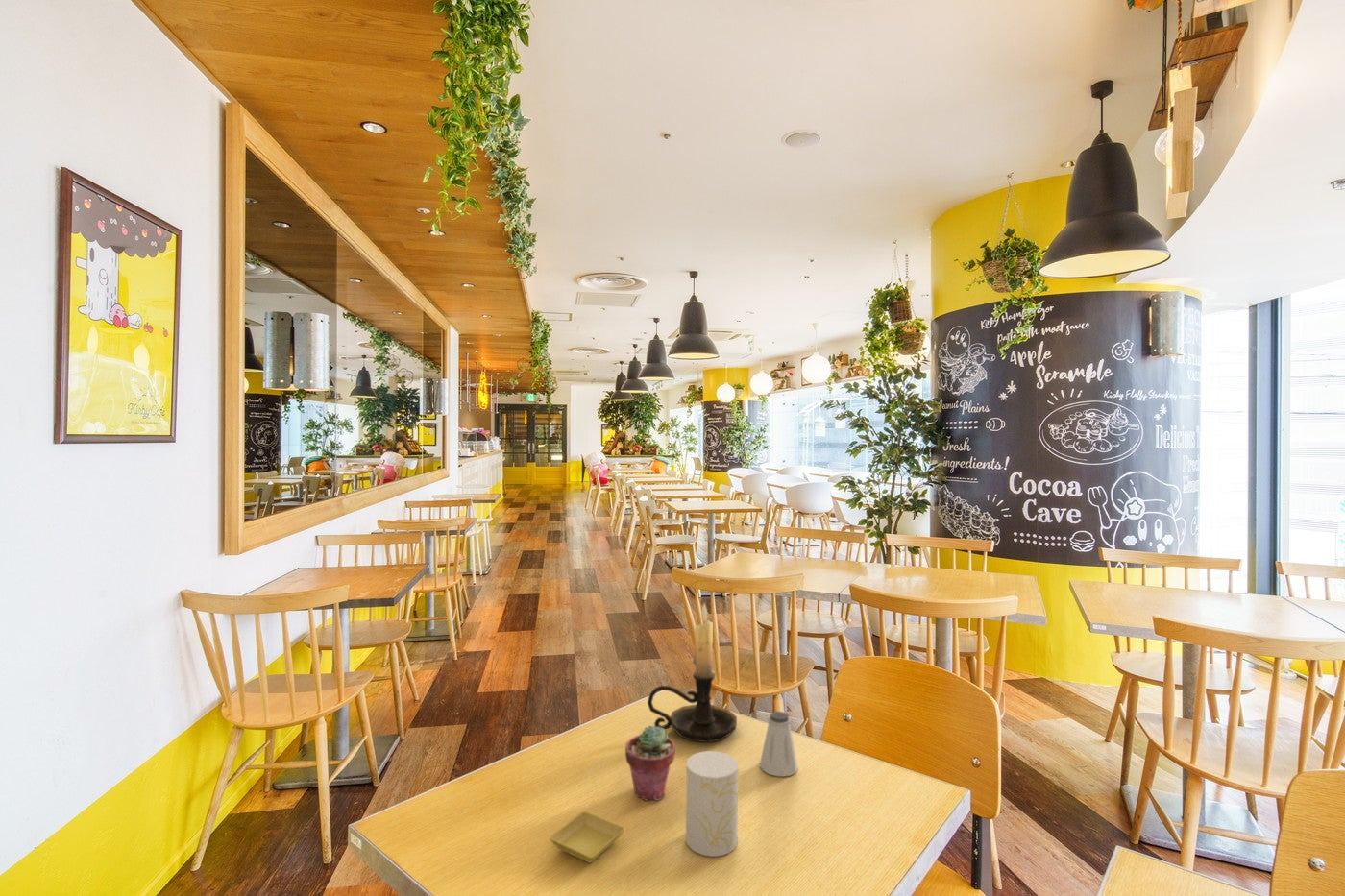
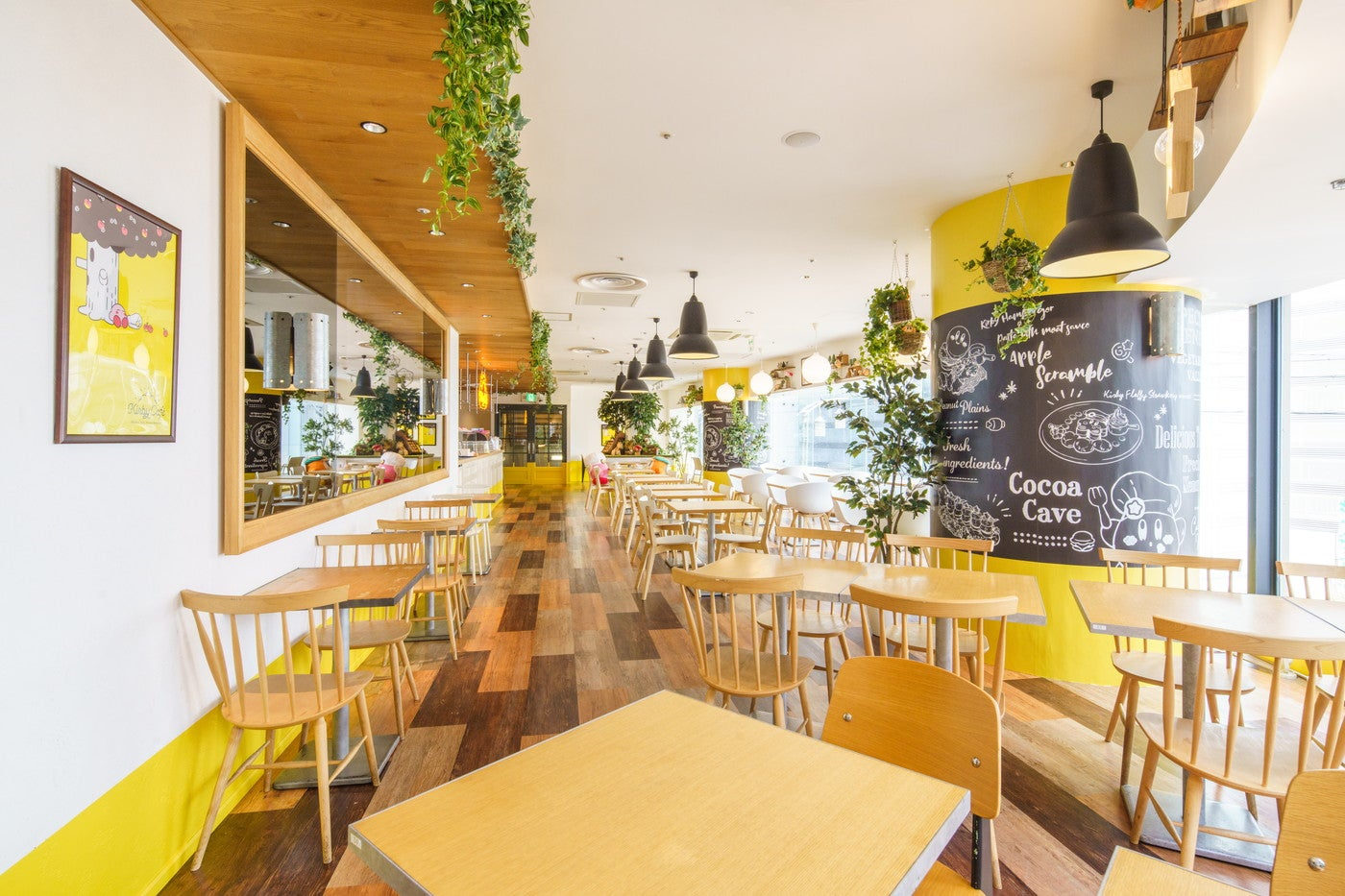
- cup (711, 801)
- saltshaker (778, 740)
- potted succulent (649, 759)
- candle holder (695, 664)
- saucer (587, 838)
